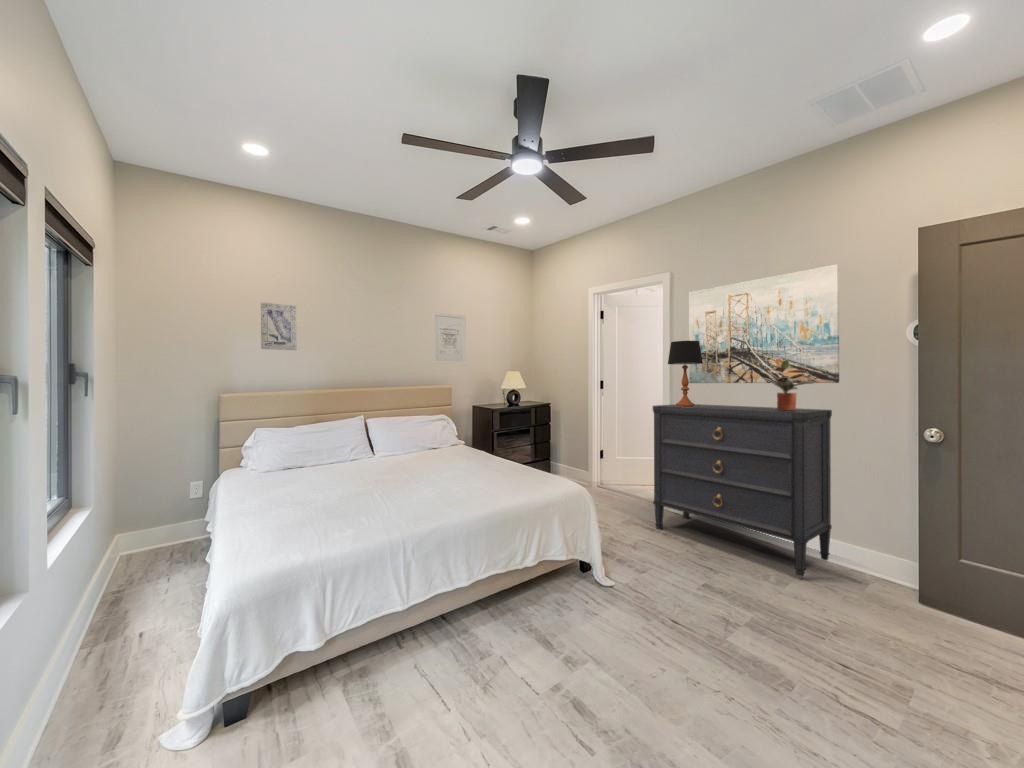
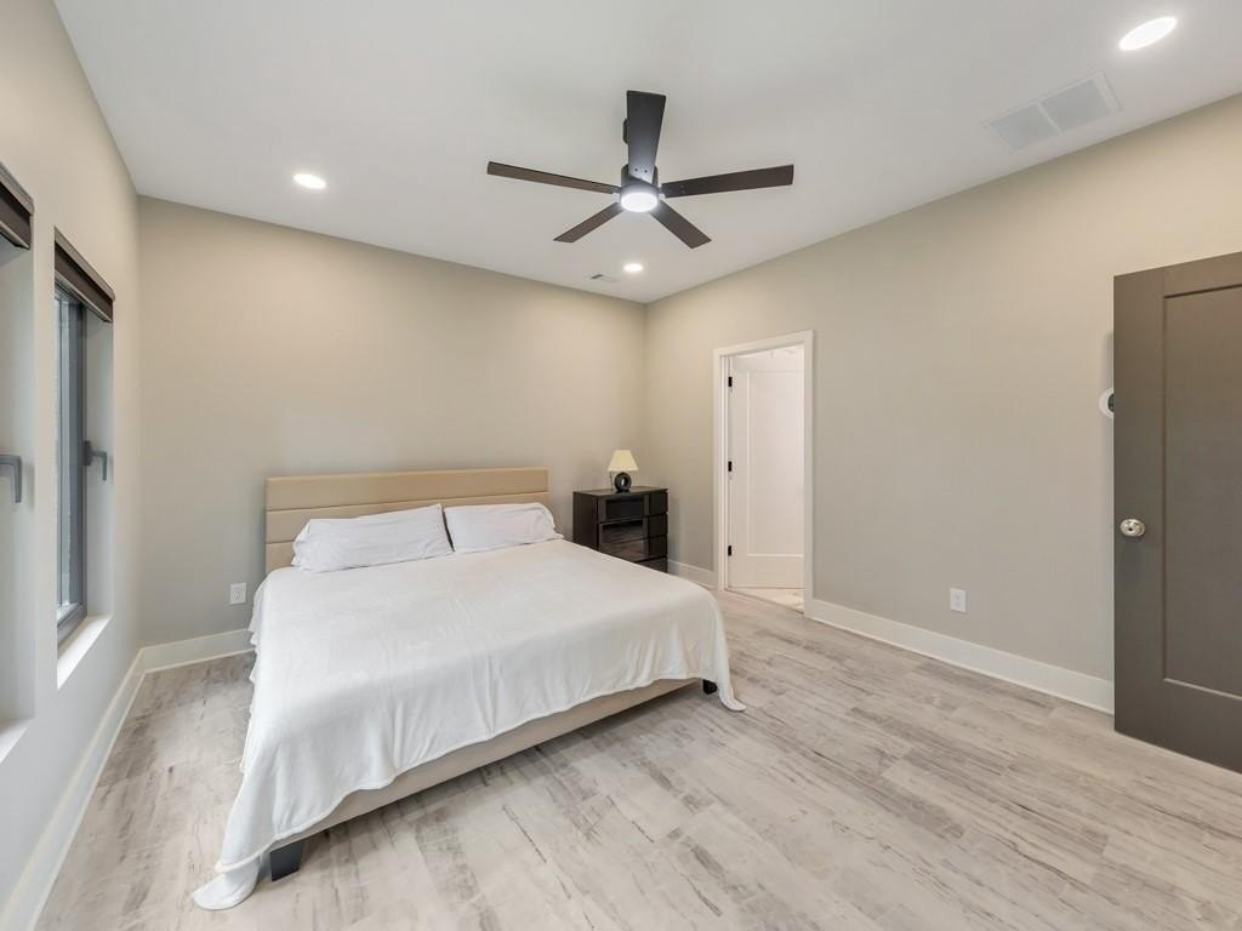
- wall art (449, 339)
- dresser (733, 475)
- potted plant (785, 383)
- wall art (279, 326)
- wall art (754, 331)
- table lamp (685, 373)
